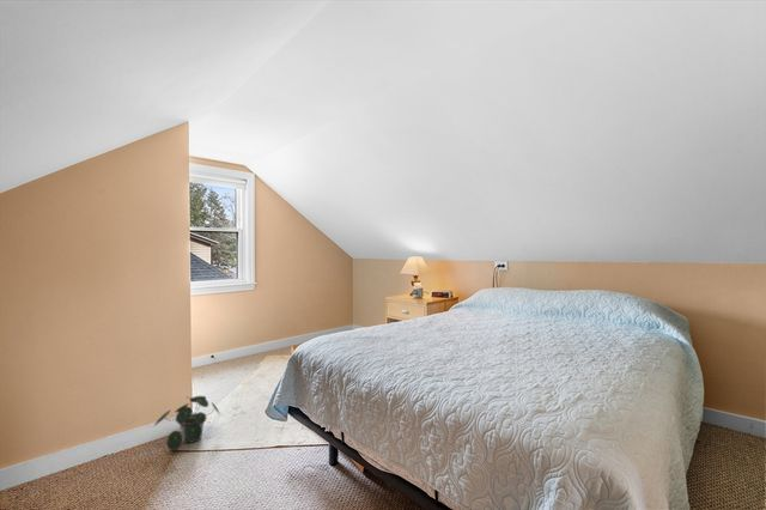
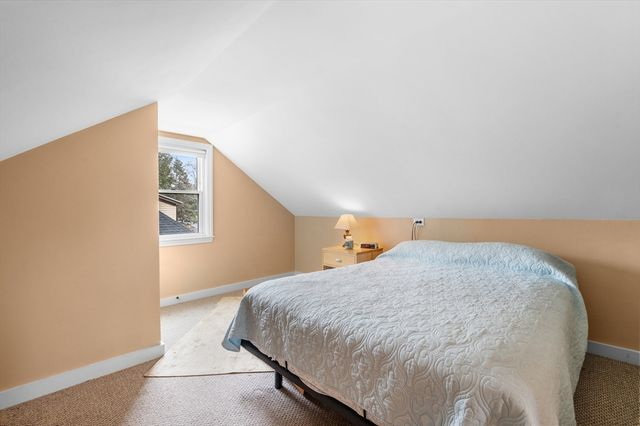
- potted plant (190, 418)
